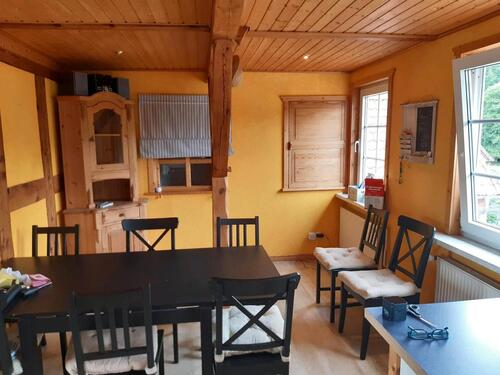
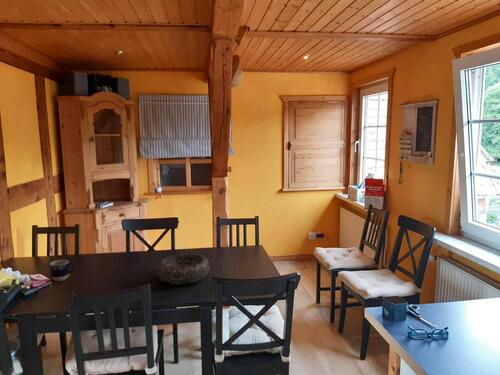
+ decorative bowl (183, 268)
+ cup (62, 270)
